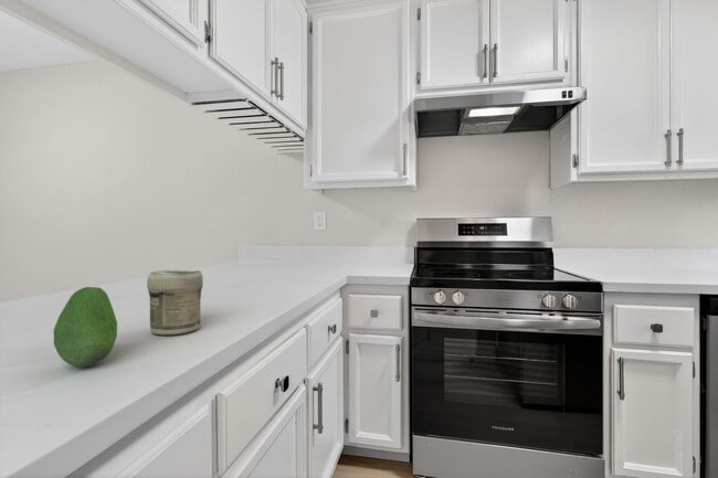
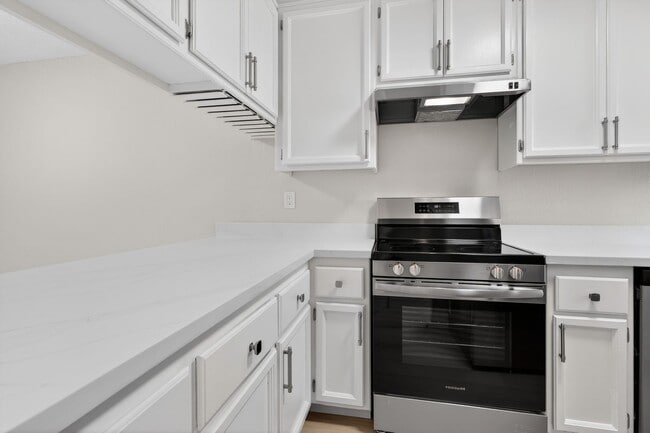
- jar (176, 300)
- fruit (86, 326)
